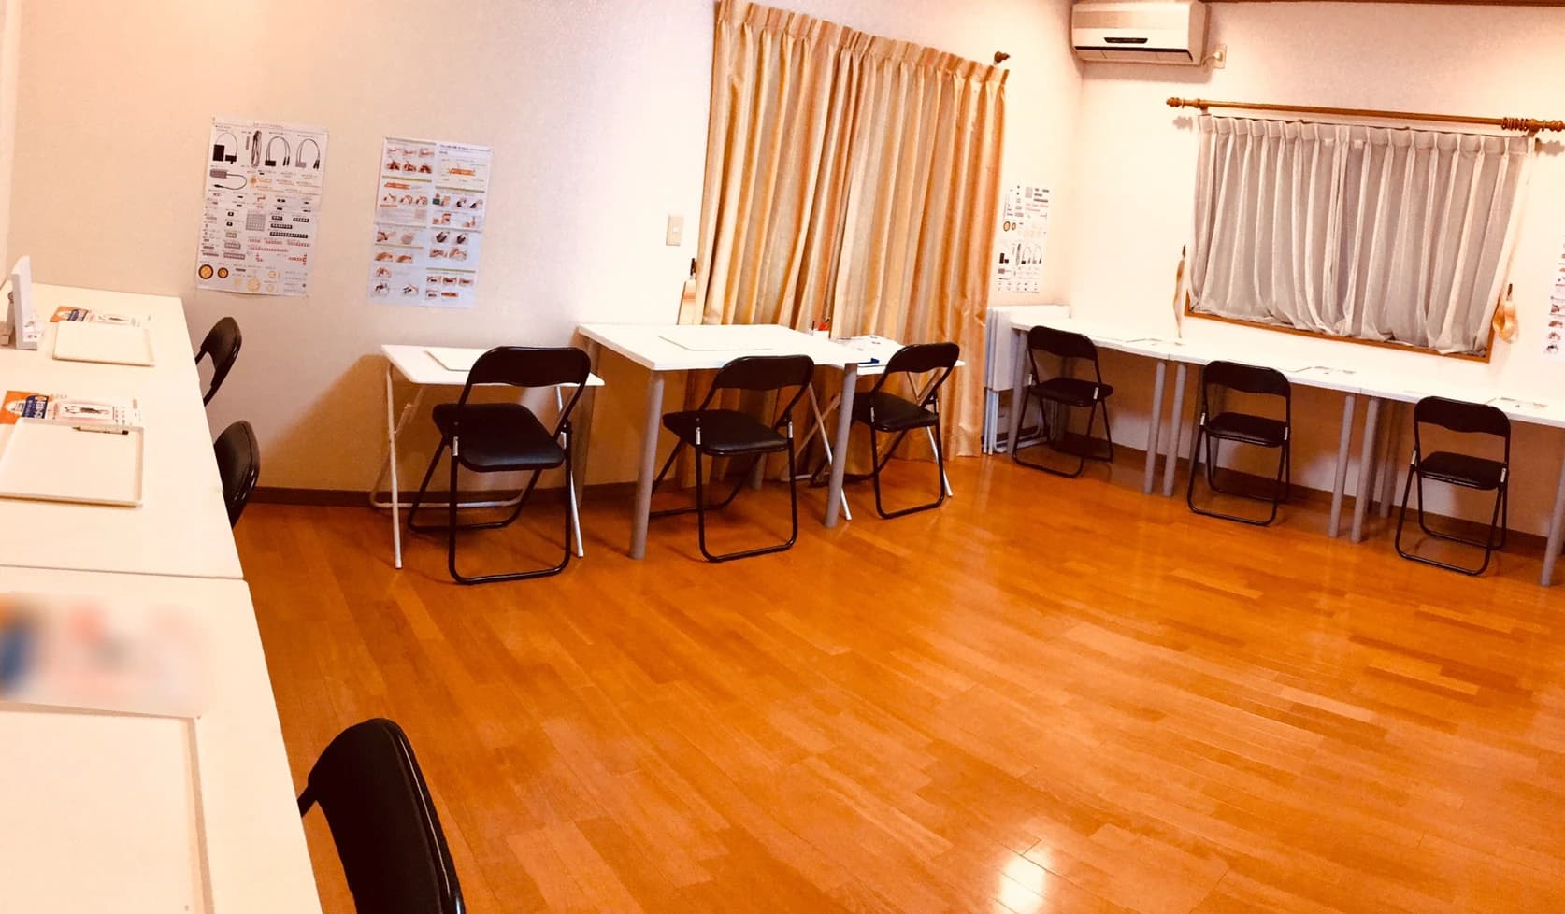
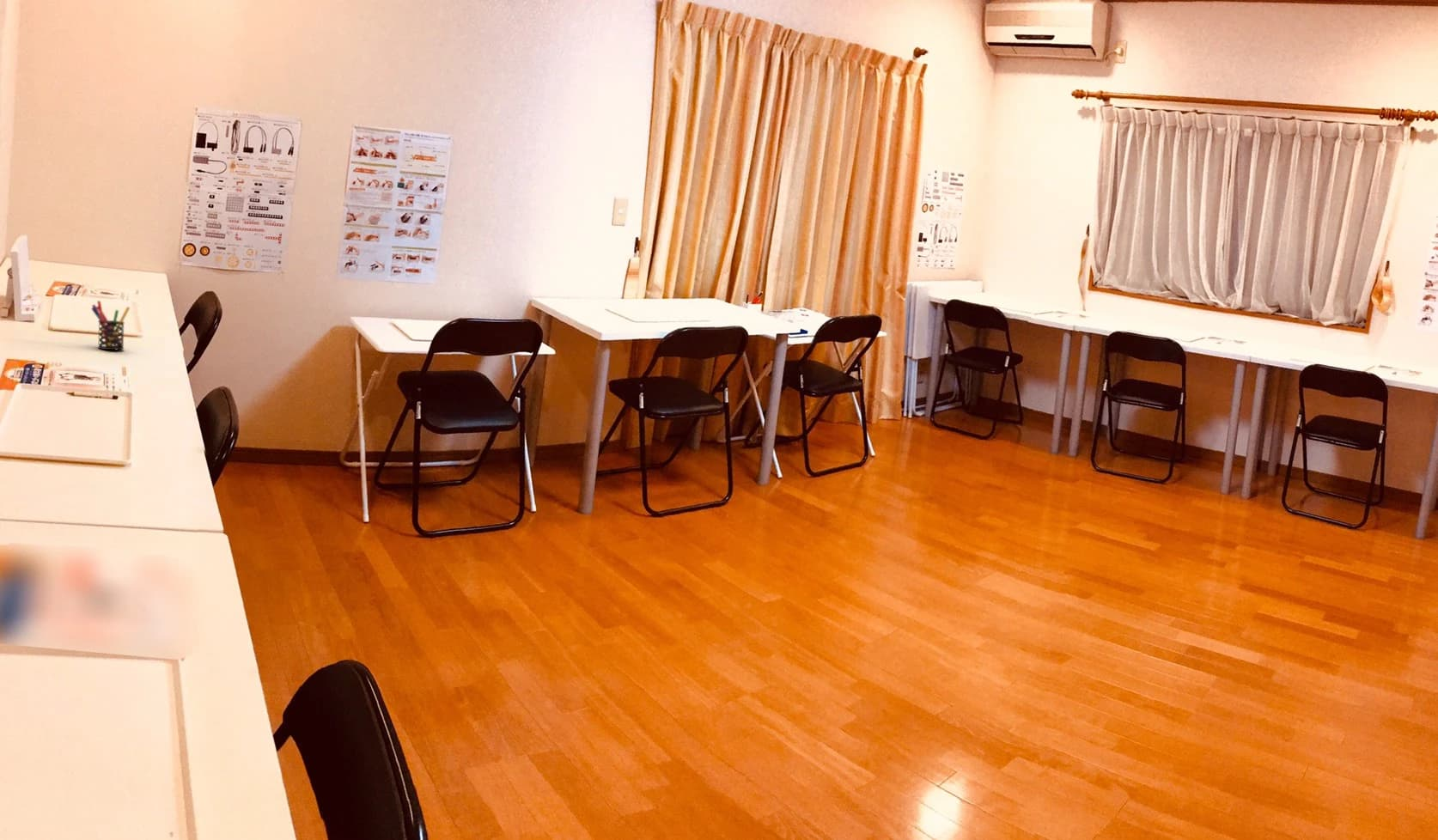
+ pen holder (110, 325)
